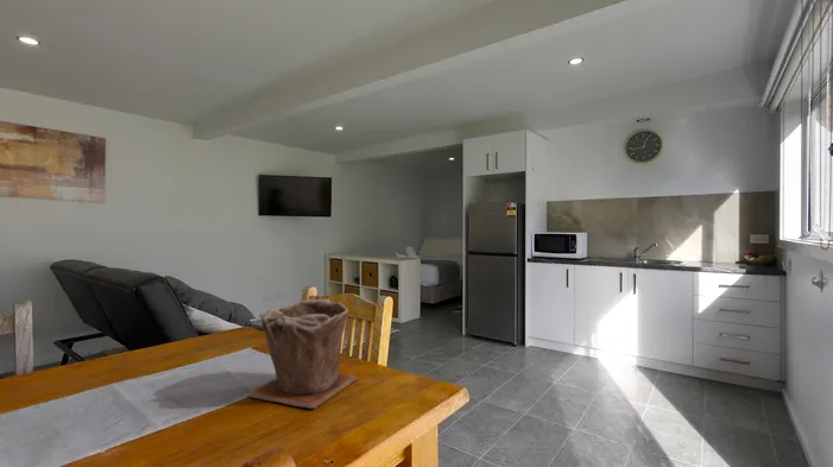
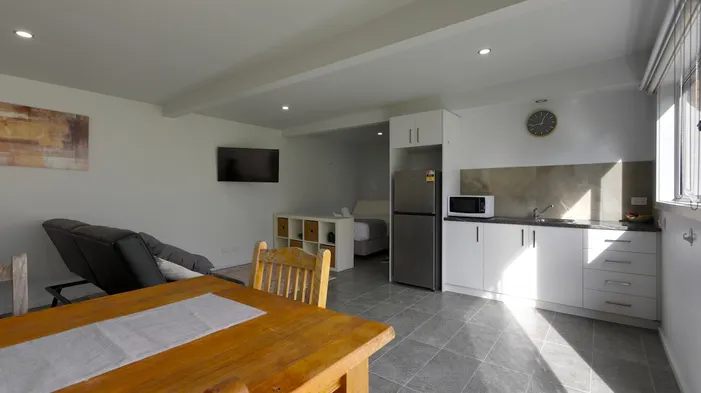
- plant pot (304, 346)
